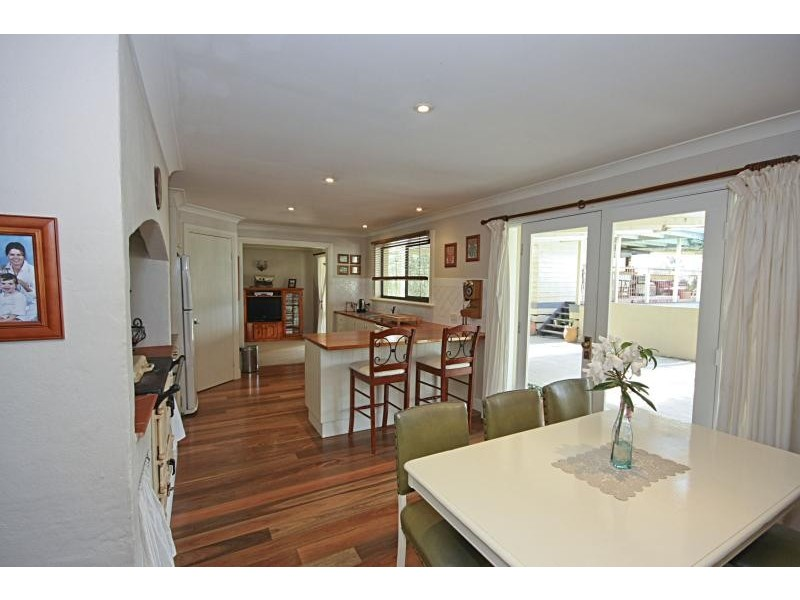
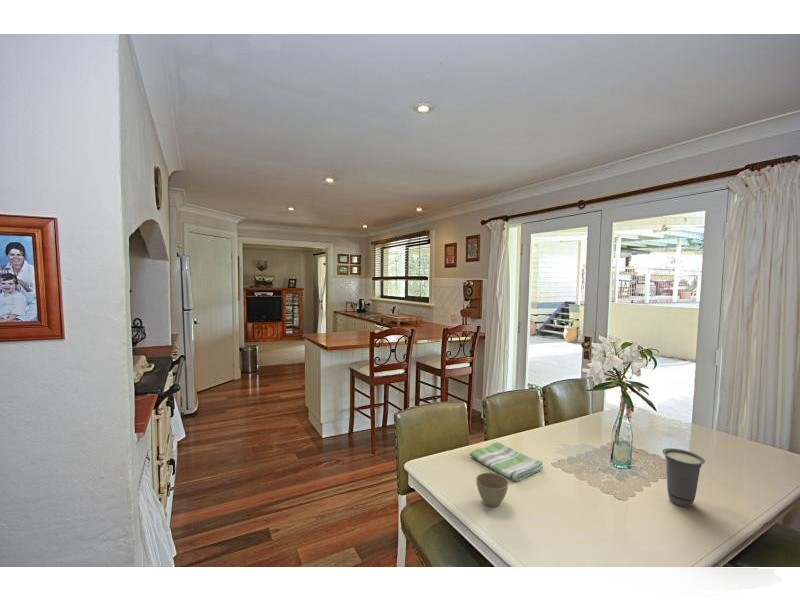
+ cup (681, 478)
+ flower pot (491, 491)
+ dish towel (505, 458)
